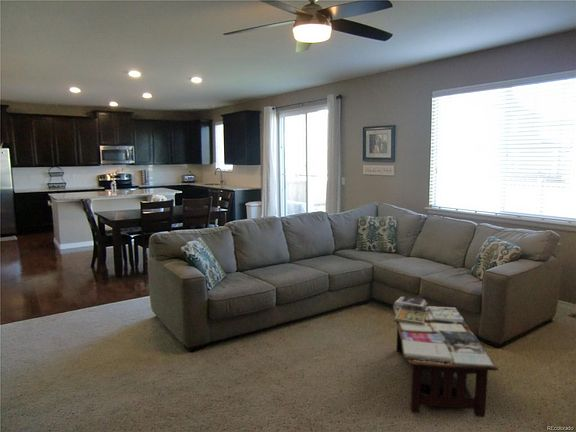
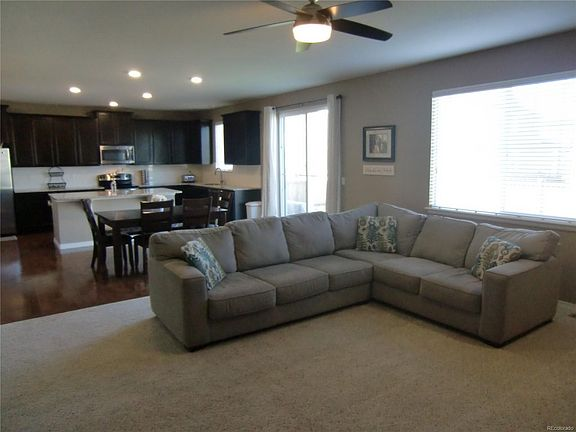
- coffee table (432, 347)
